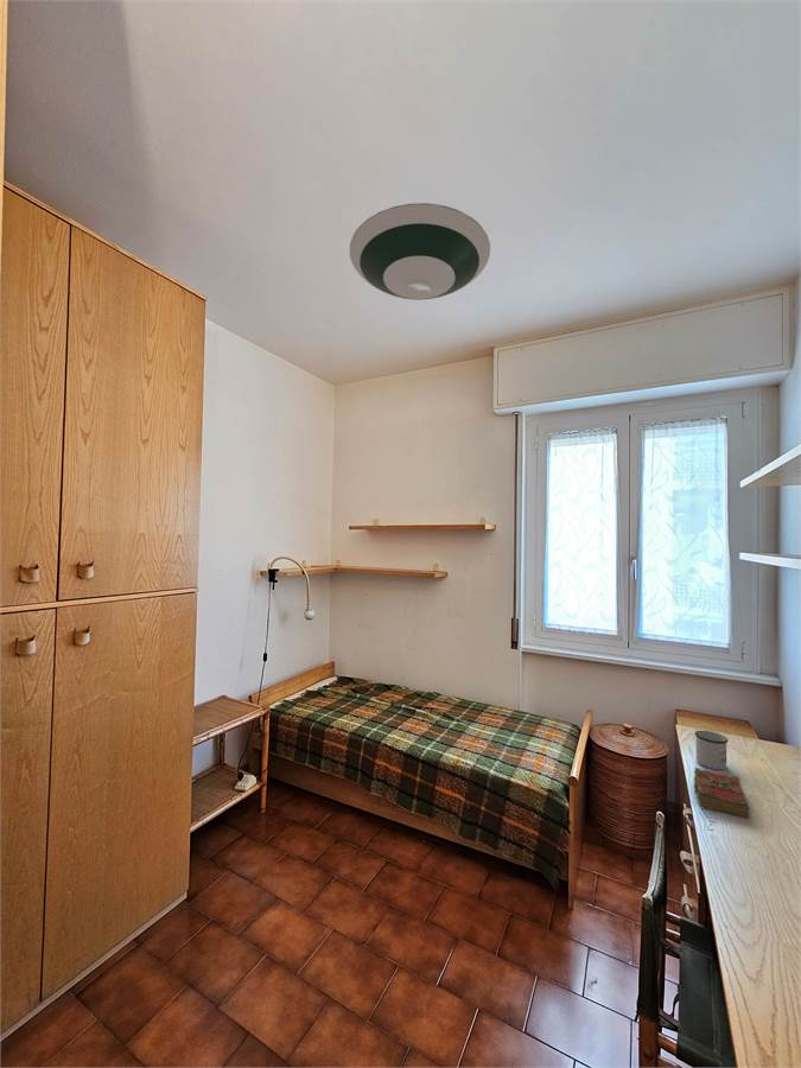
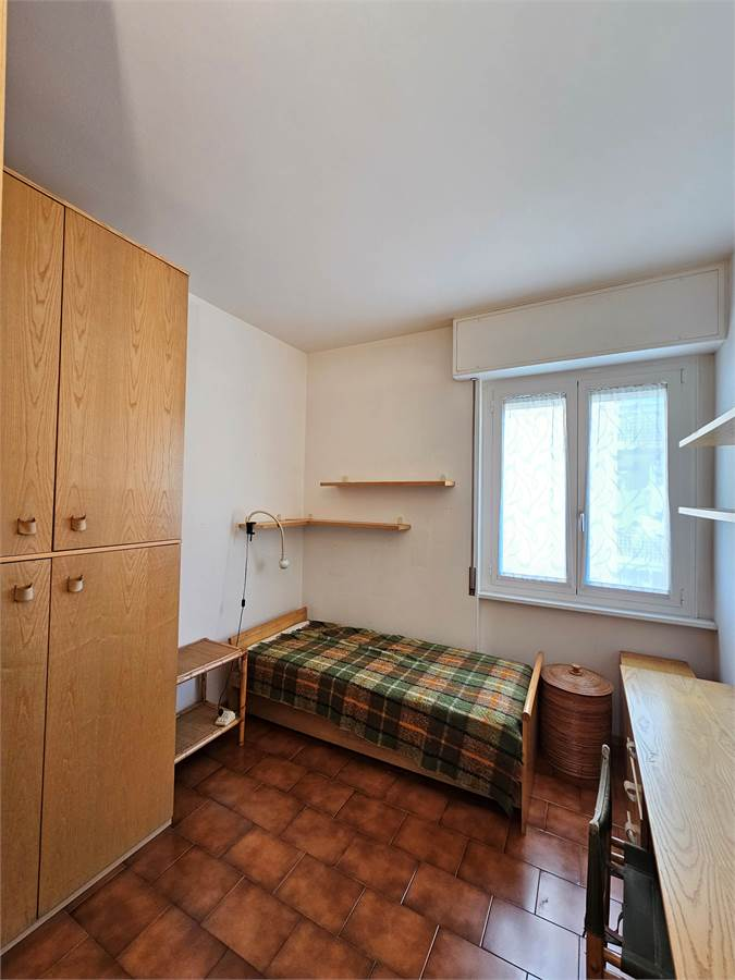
- mug (711, 748)
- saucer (419, 273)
- book (718, 789)
